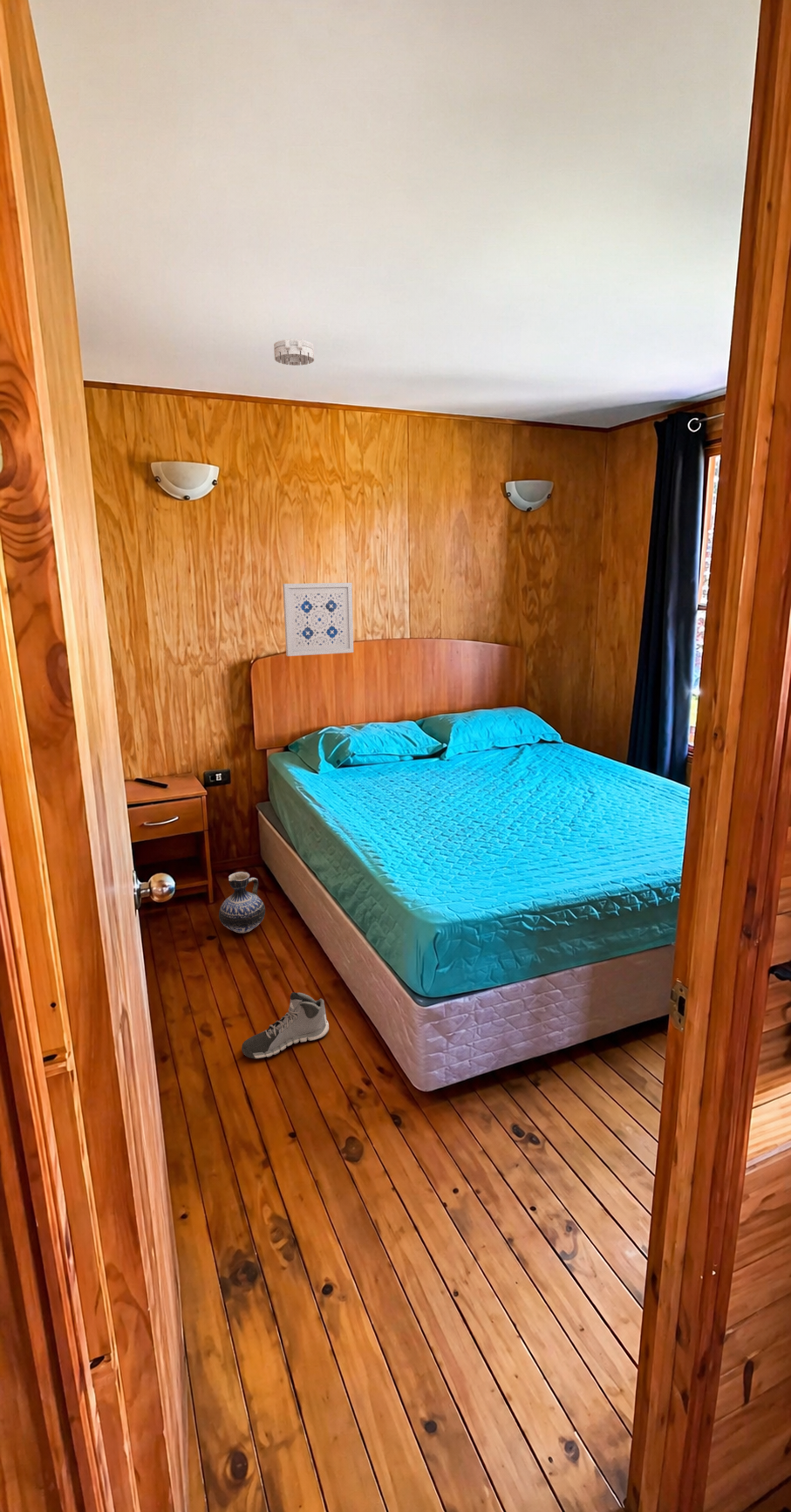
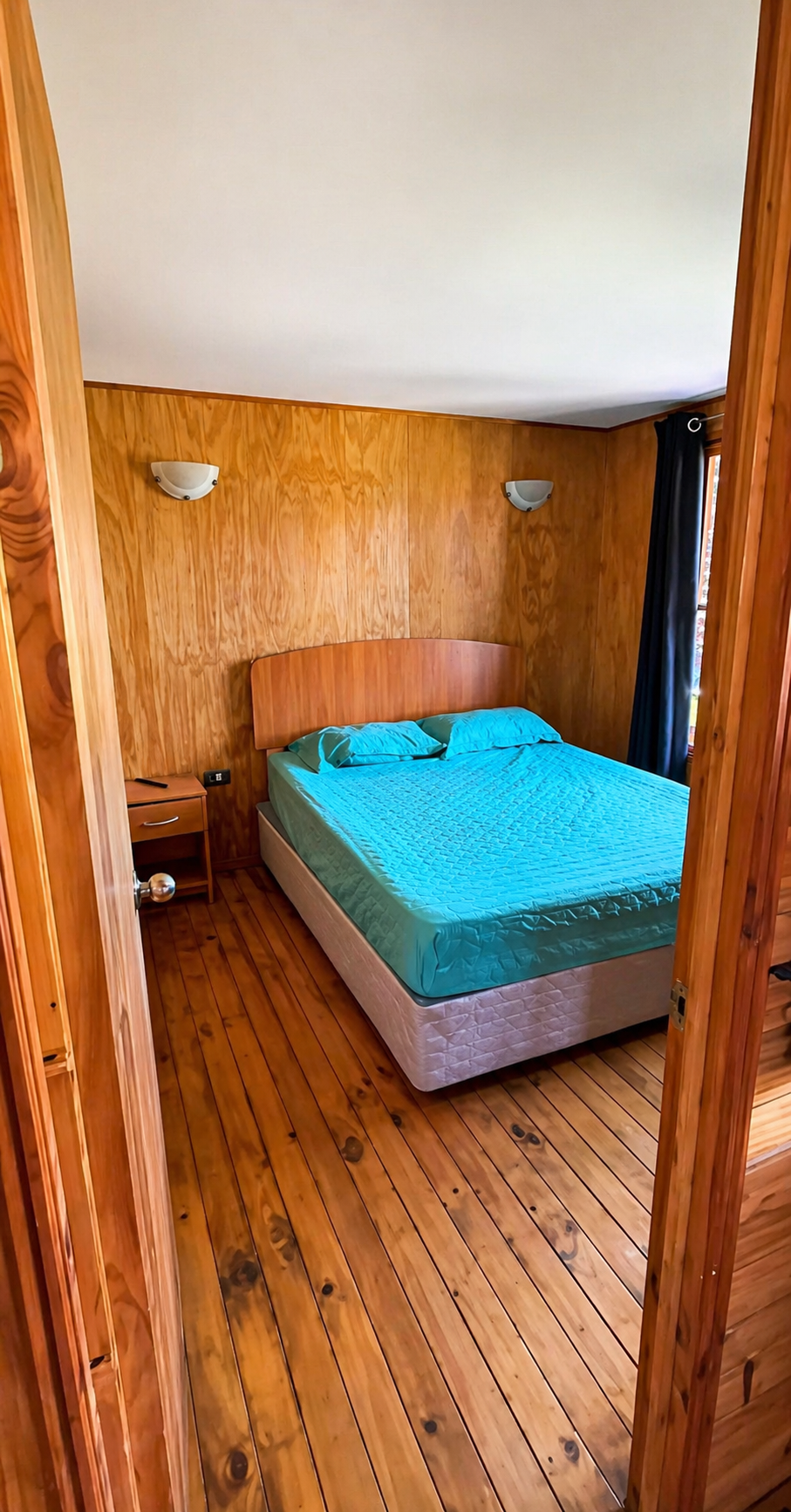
- ceramic jug (242, 903)
- wall art (319, 619)
- smoke detector (294, 352)
- sneaker (283, 1019)
